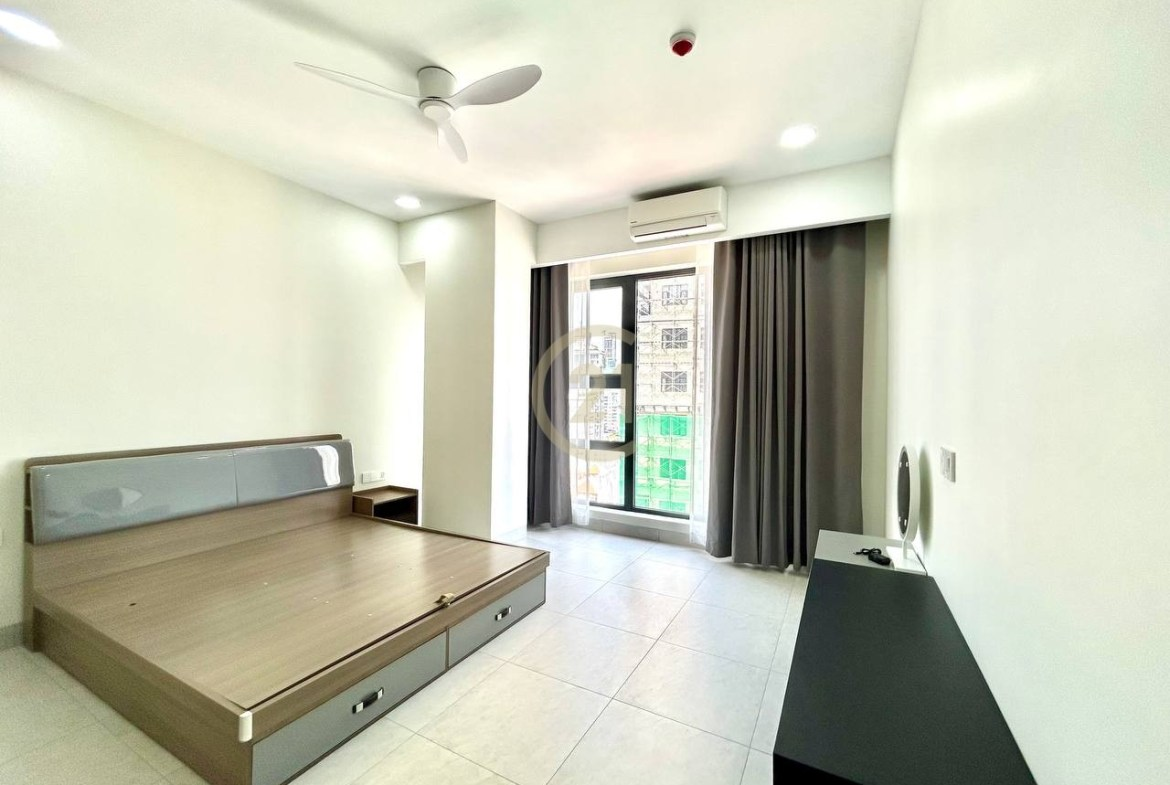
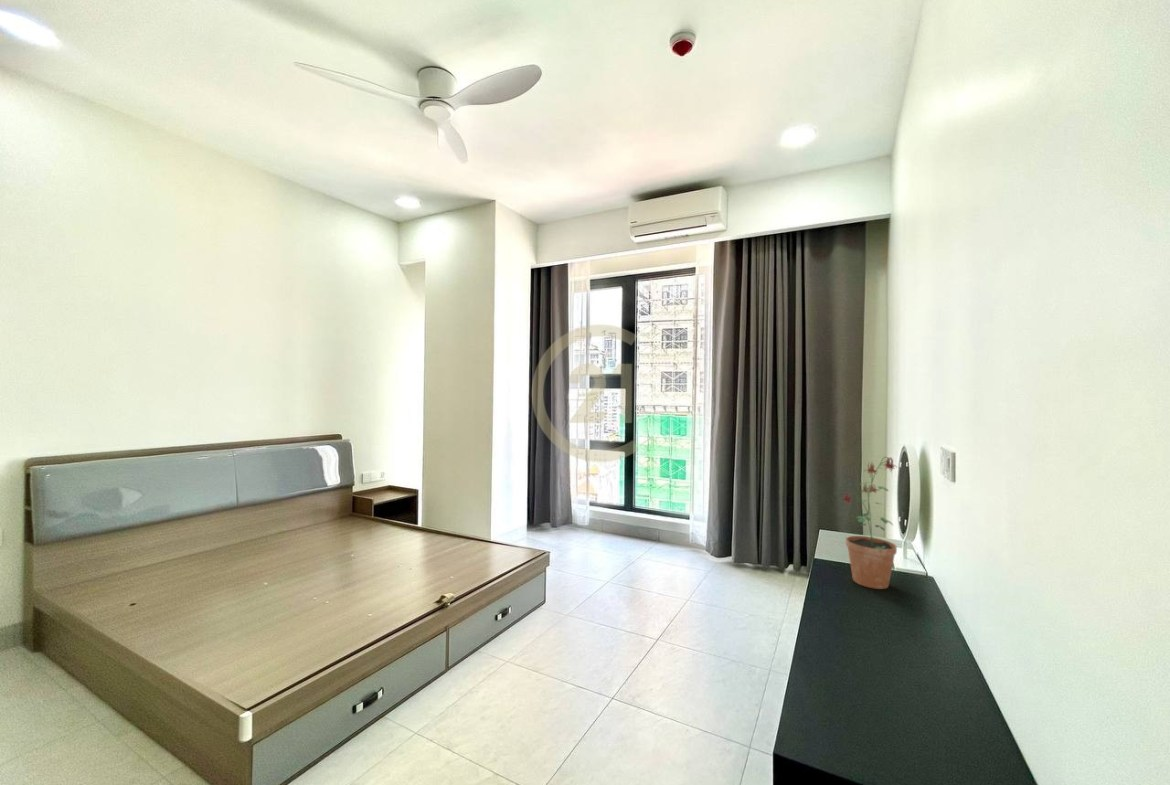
+ potted plant (867, 518)
